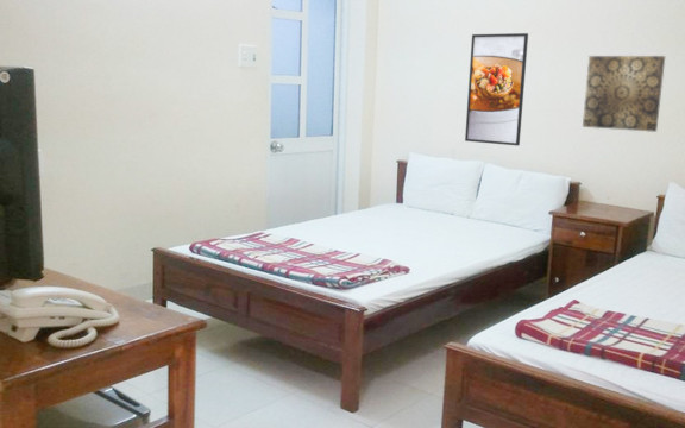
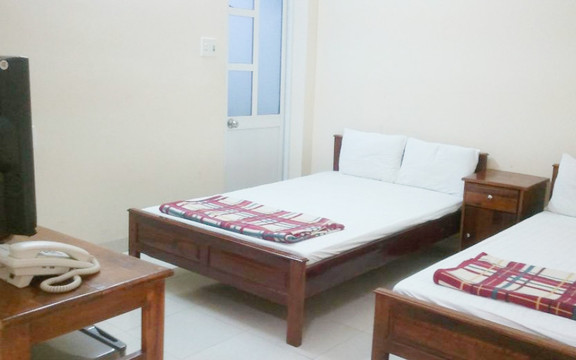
- wall art (622, 93)
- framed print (495, 89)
